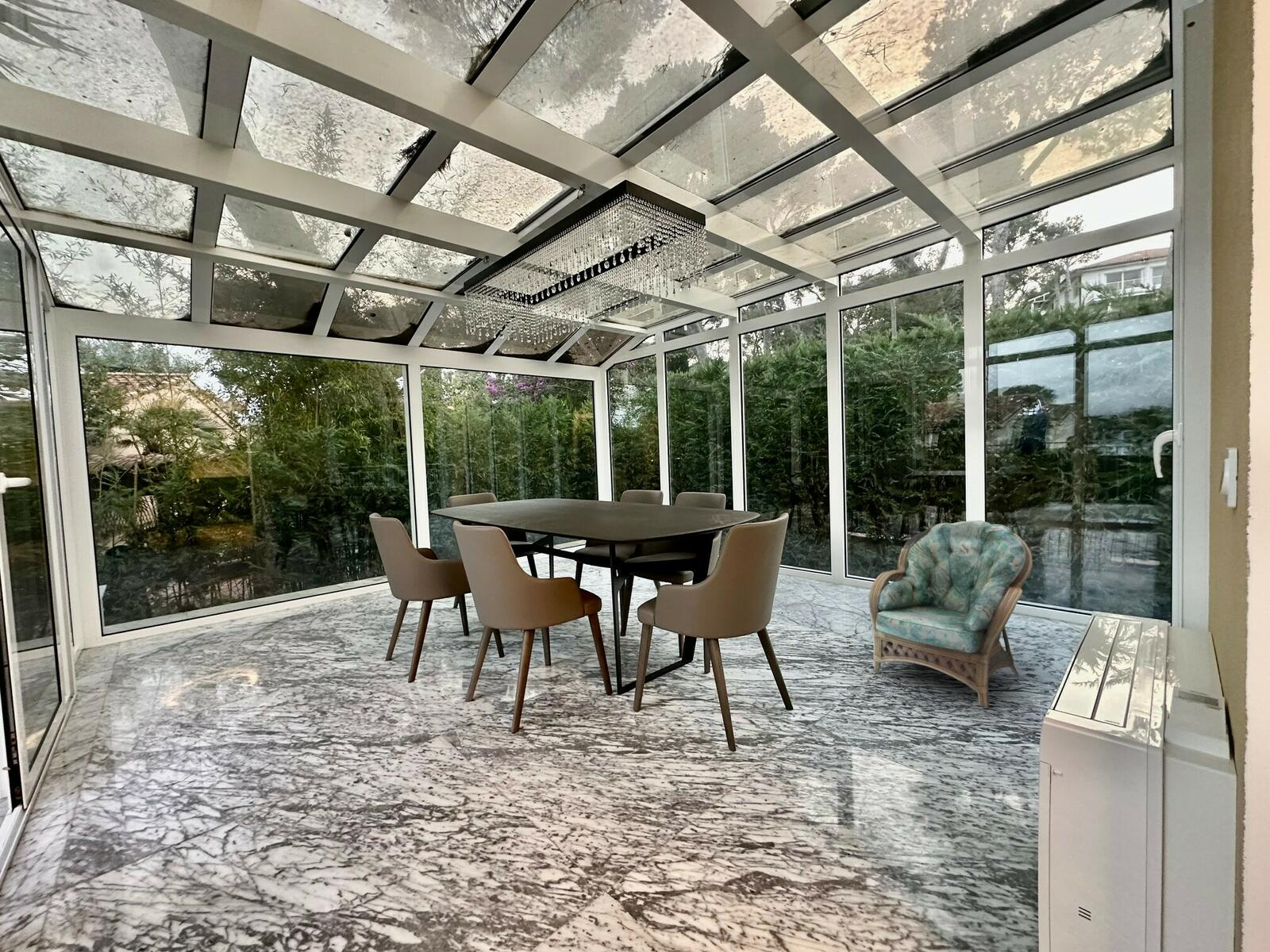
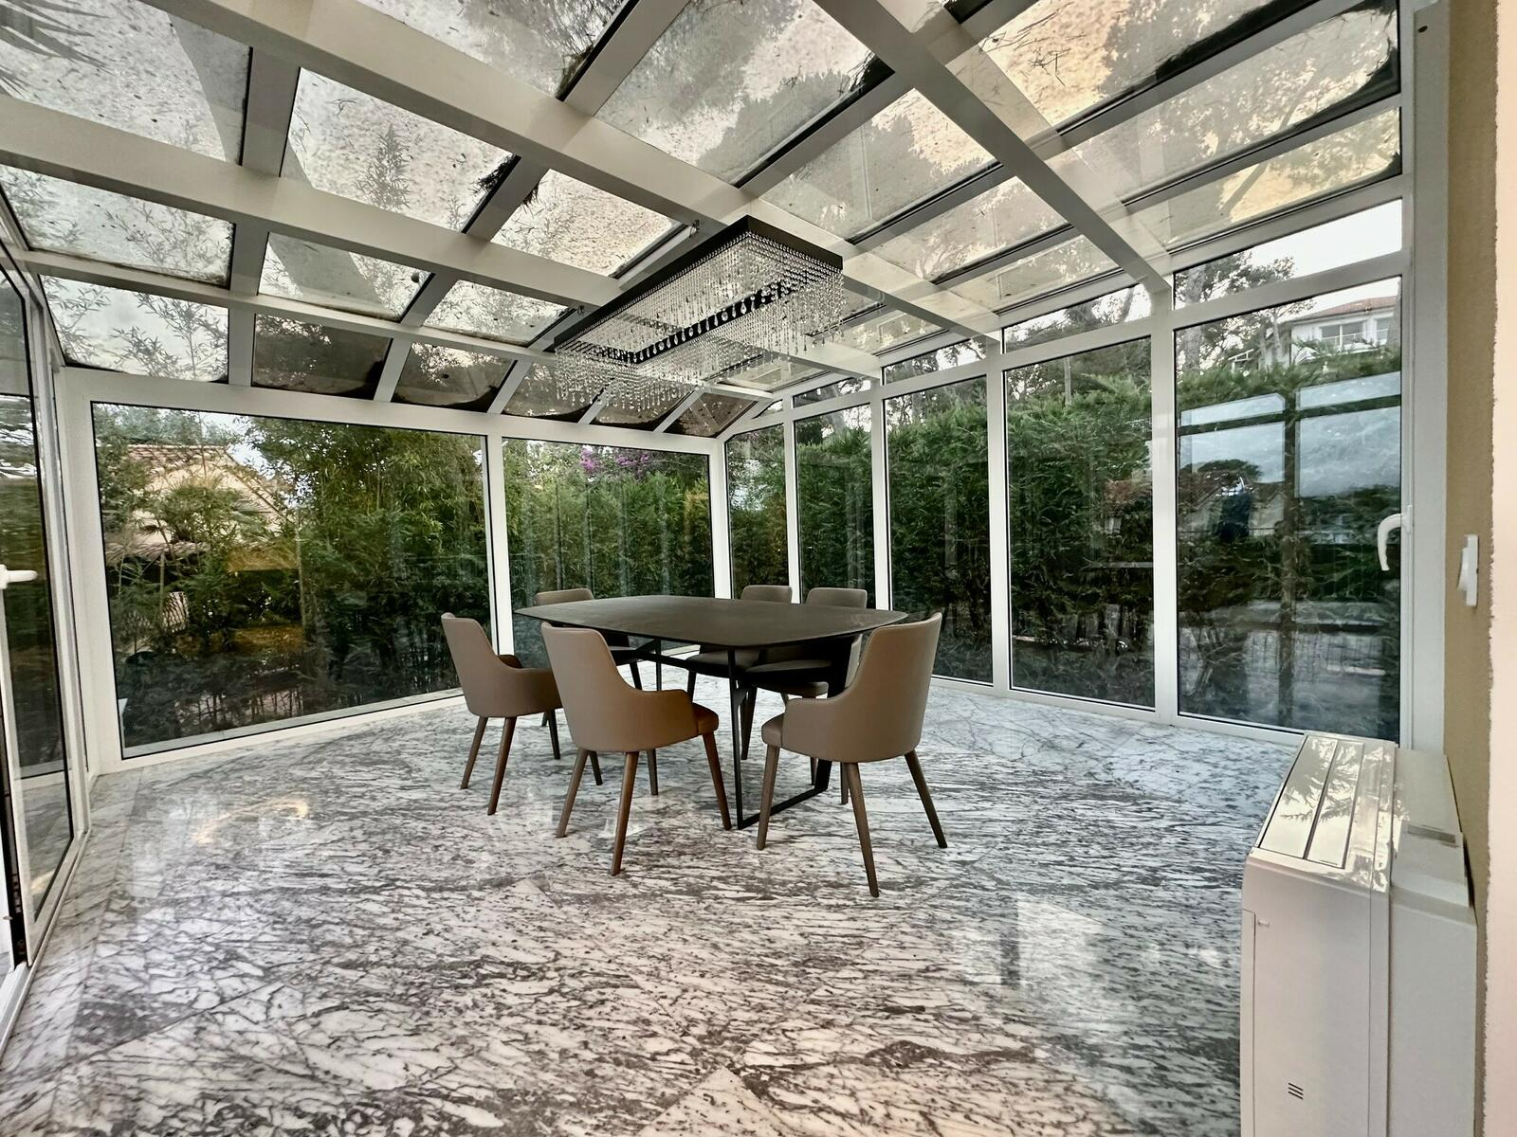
- armchair (949, 599)
